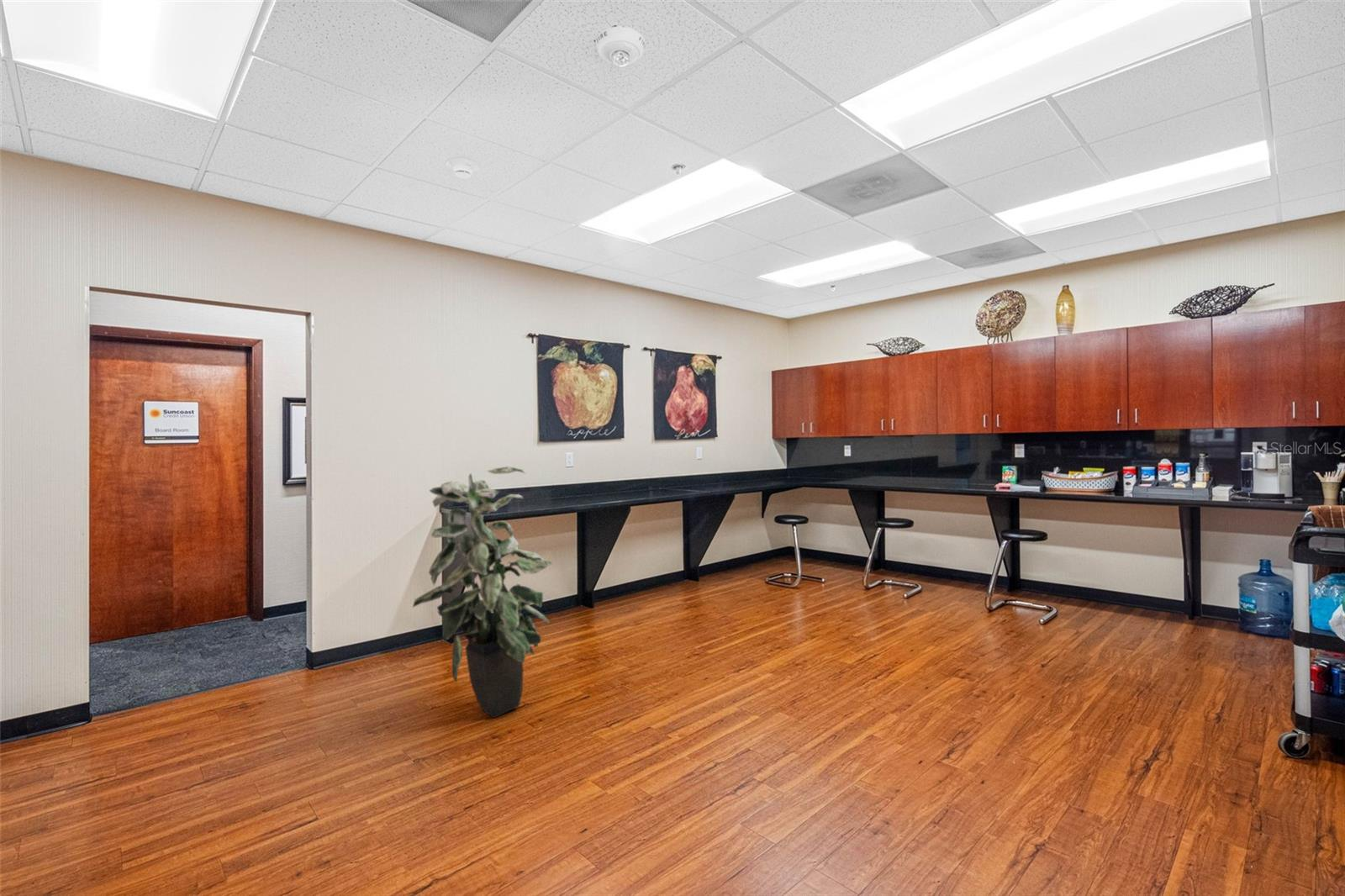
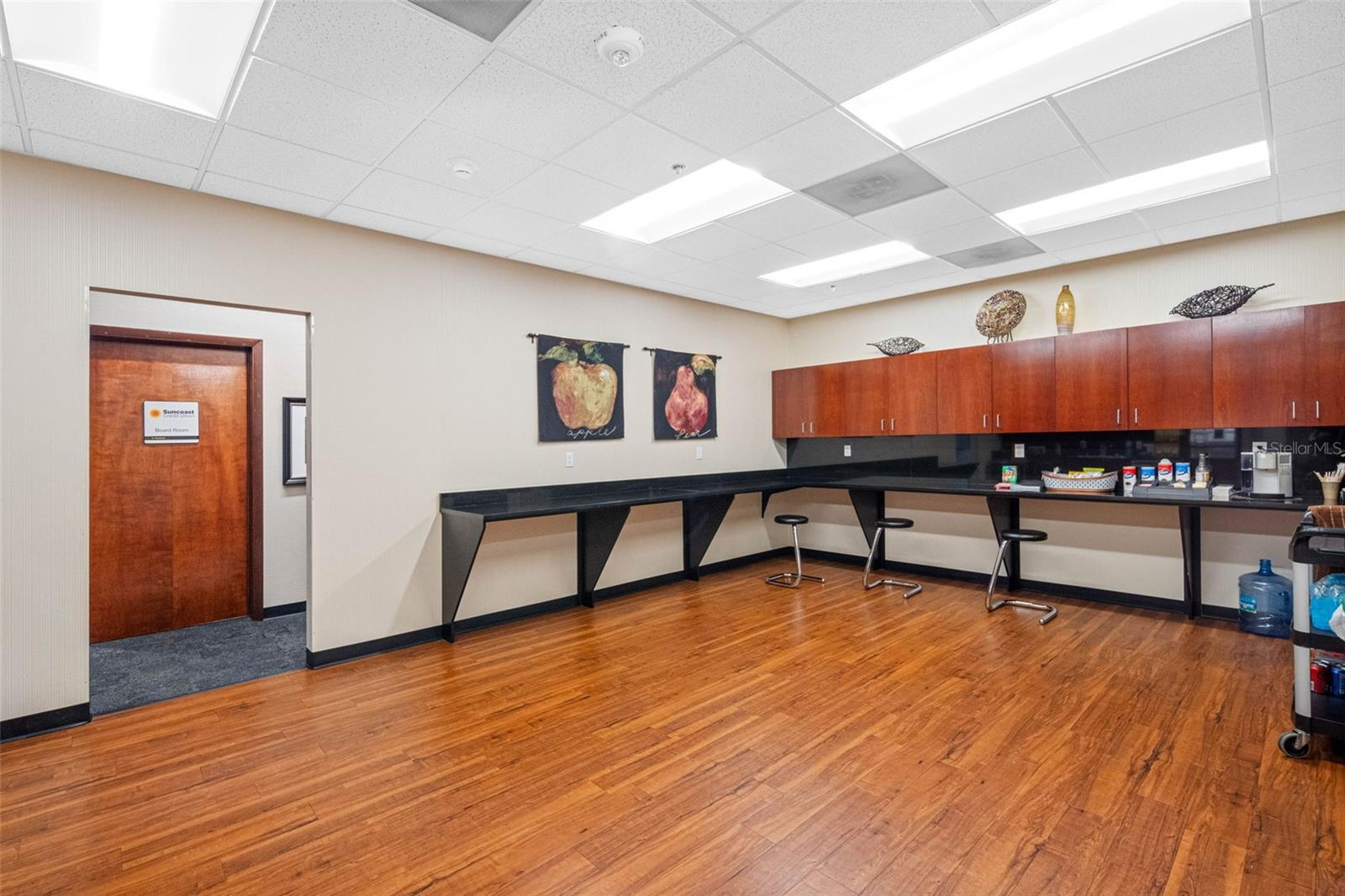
- indoor plant (491, 591)
